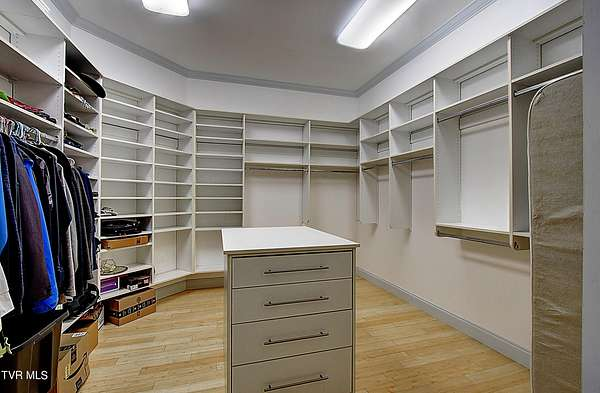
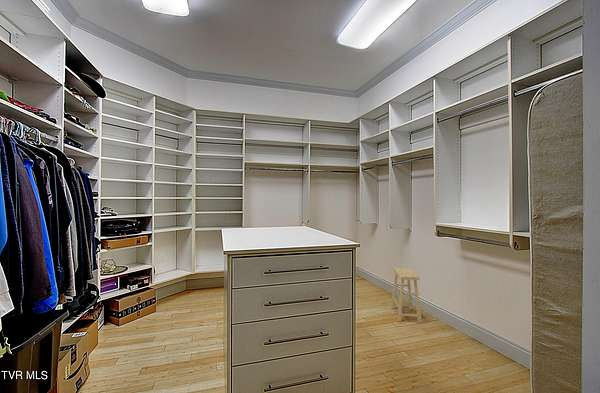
+ footstool (405, 293)
